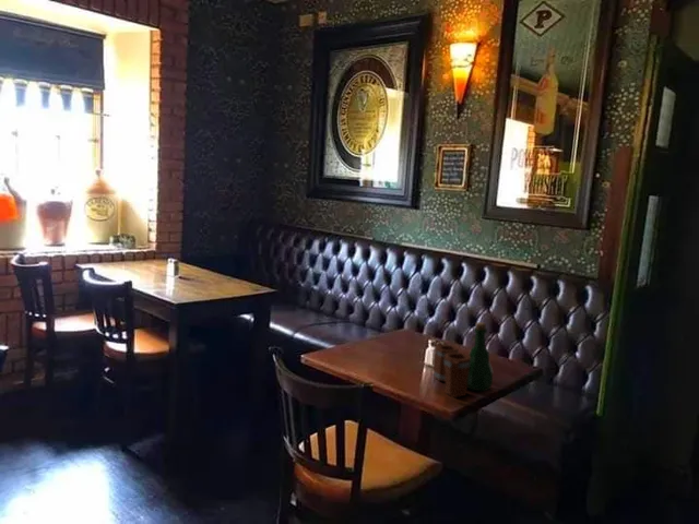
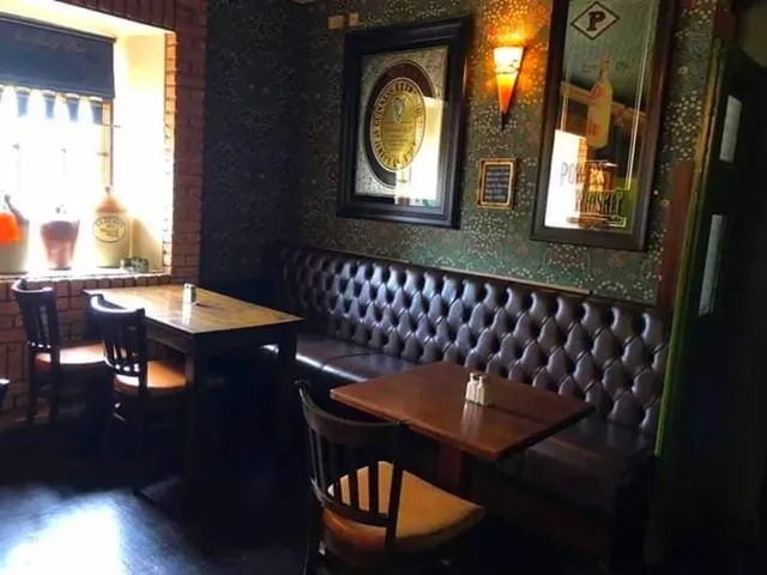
- tavern set (452, 354)
